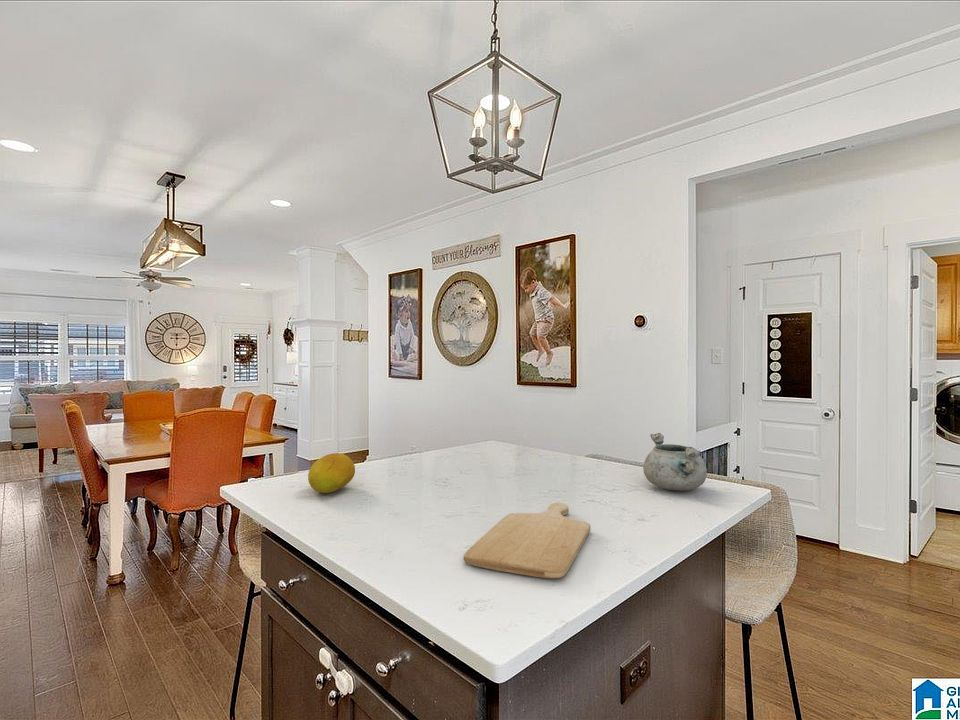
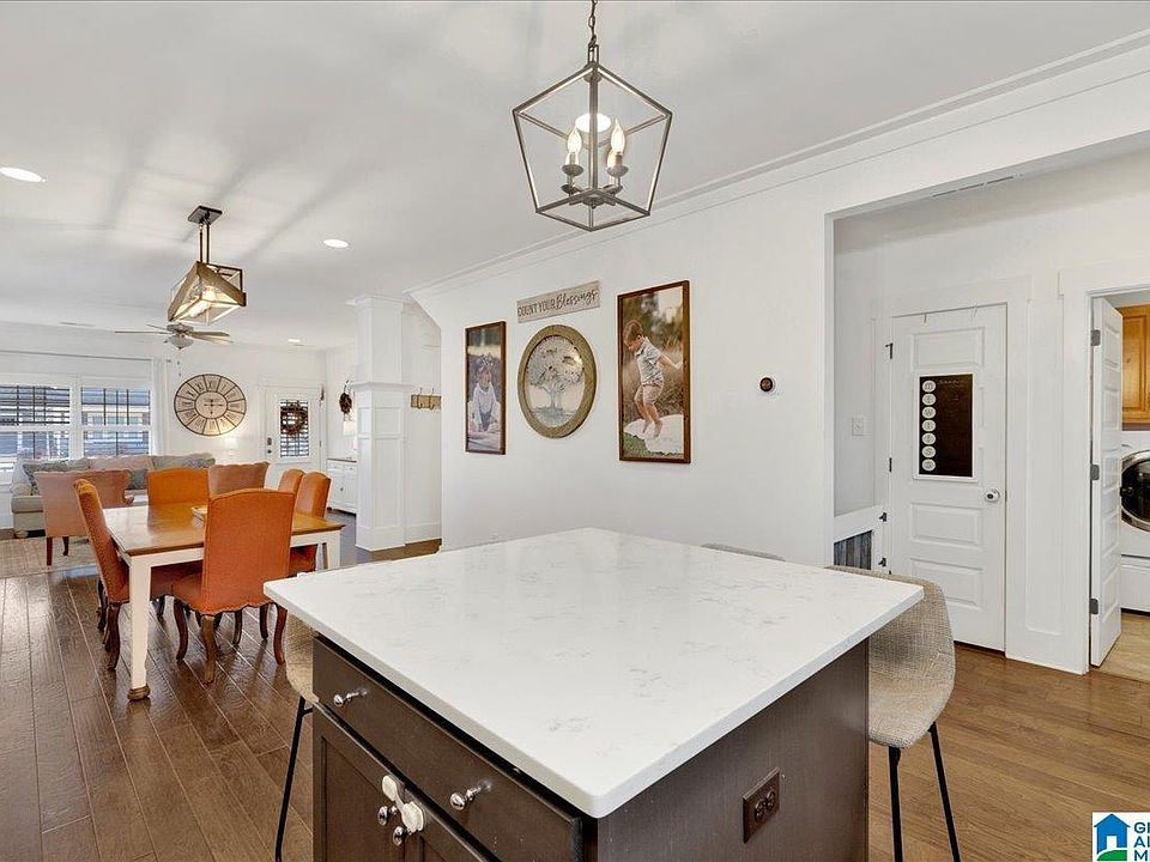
- decorative bowl (675, 463)
- fruit (331, 473)
- chopping board (539, 531)
